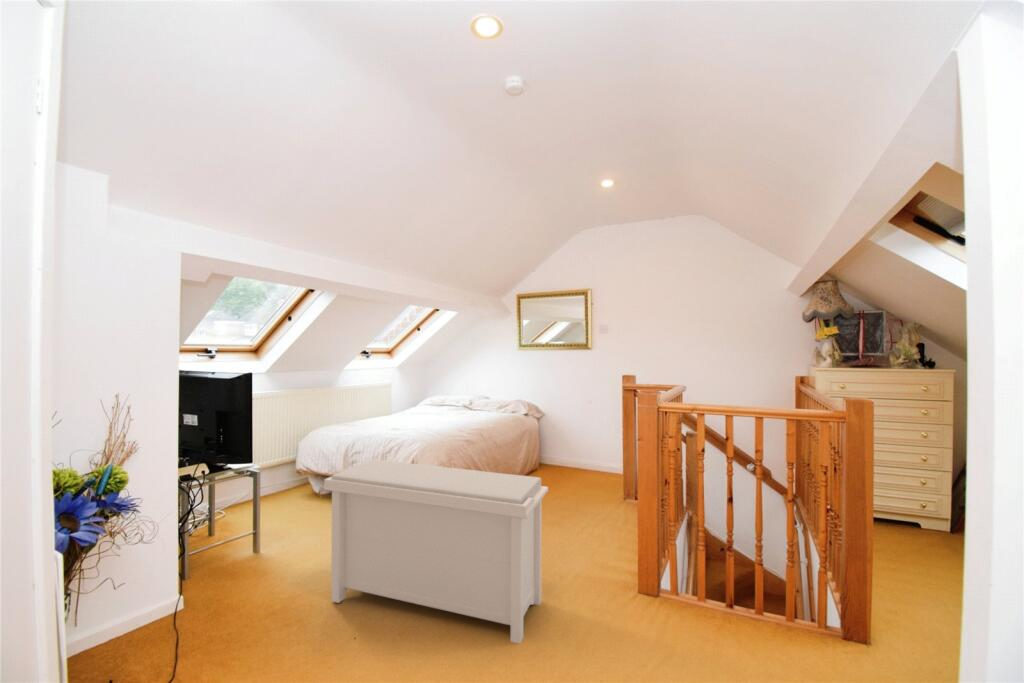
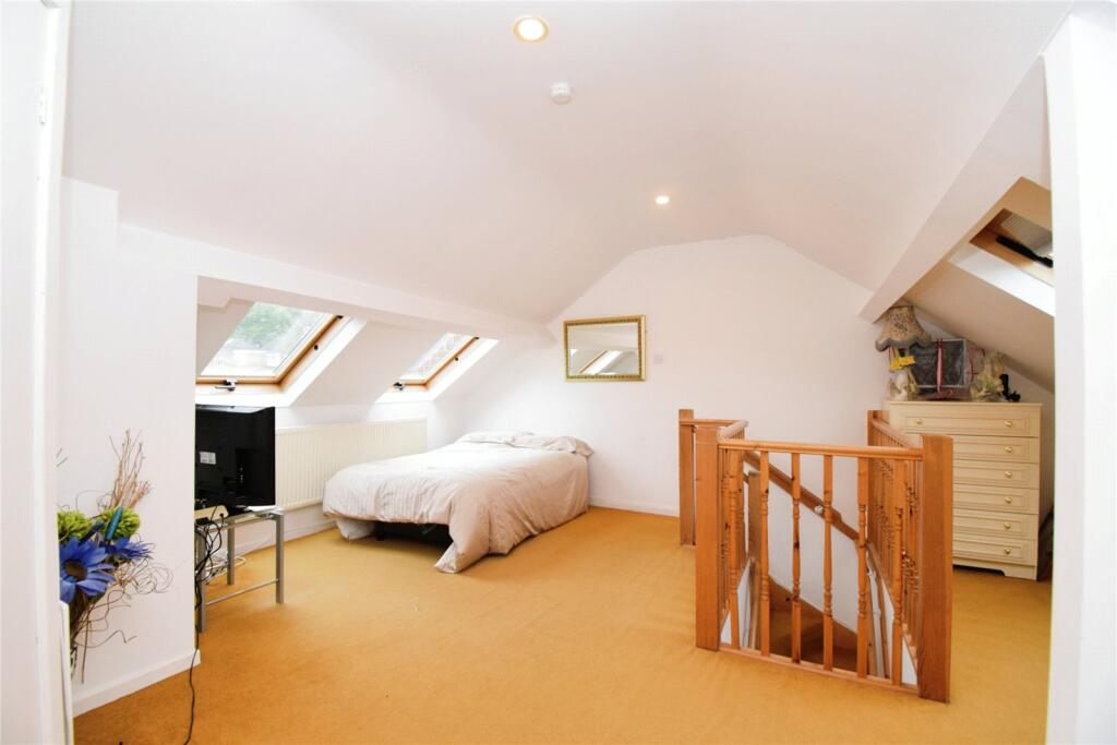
- bench (435, 538)
